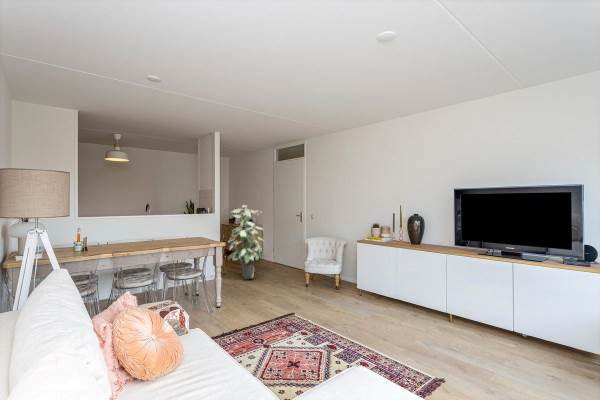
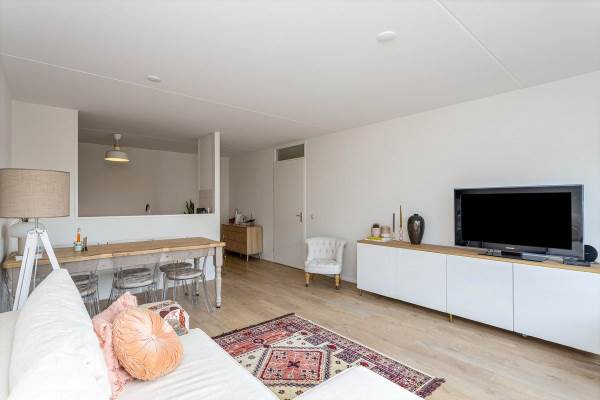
- indoor plant (245, 241)
